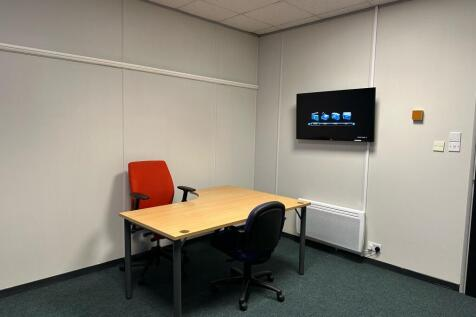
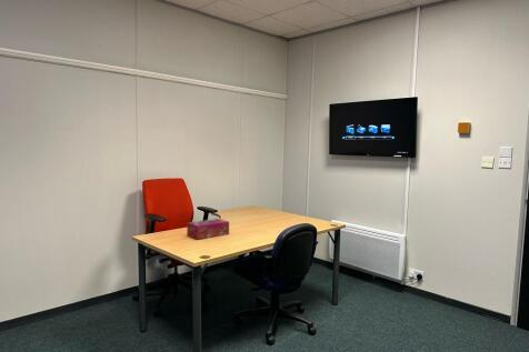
+ tissue box (208, 228)
